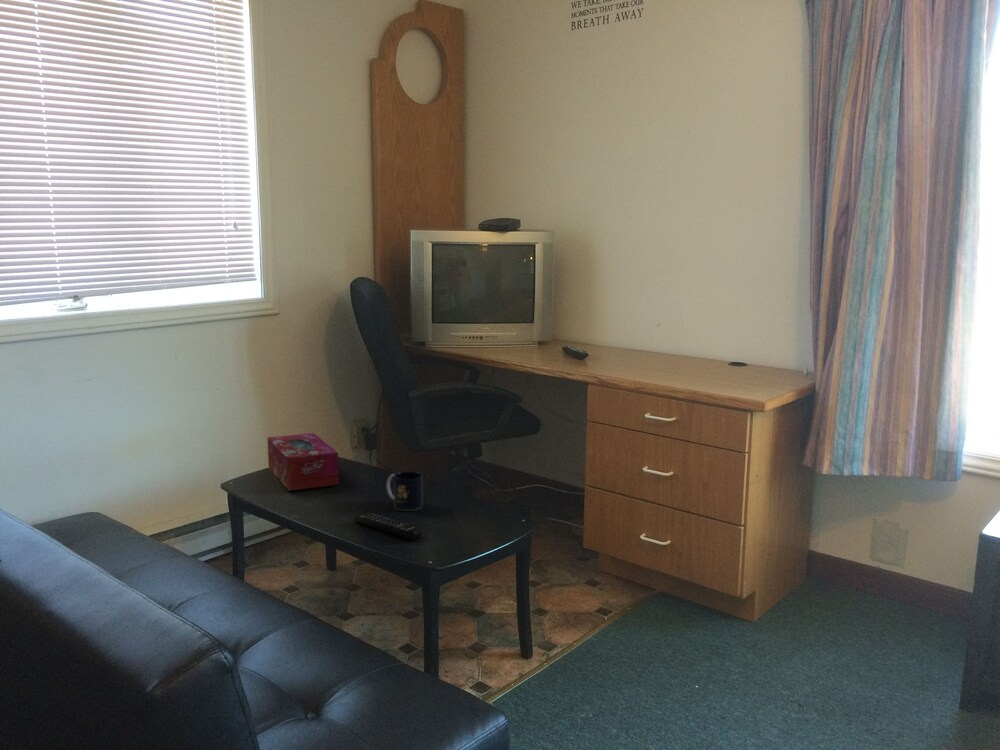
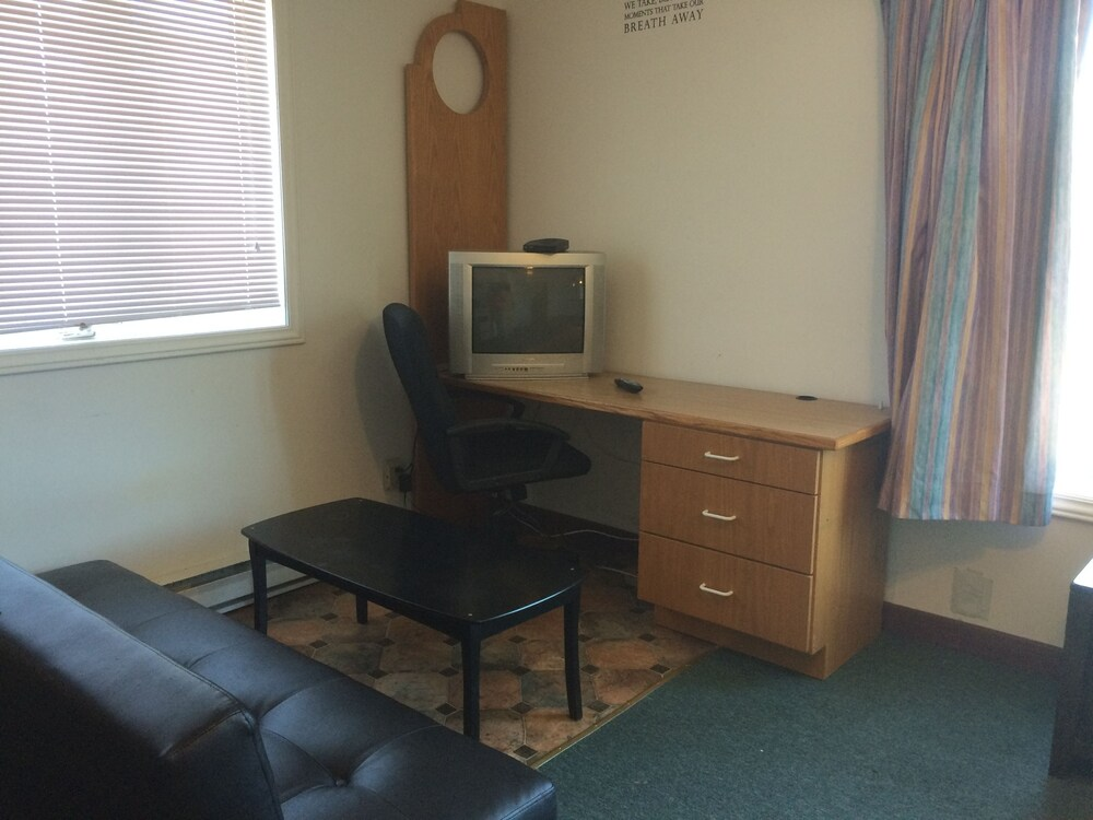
- remote control (387, 525)
- tissue box (301, 460)
- mug (403, 489)
